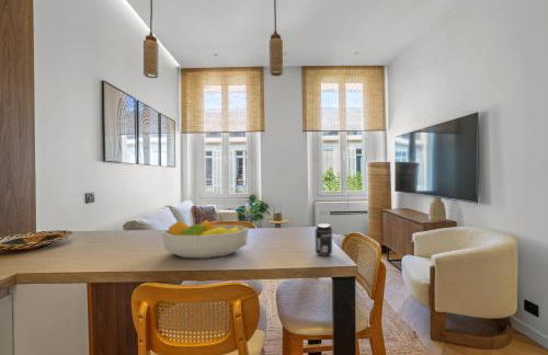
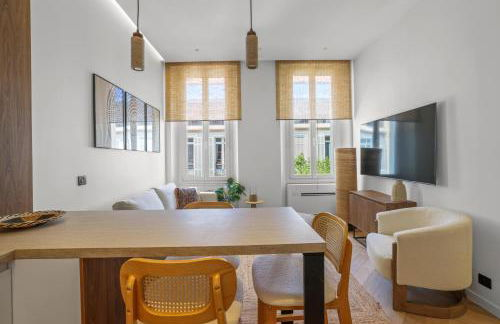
- beverage can (323, 239)
- fruit bowl (206, 236)
